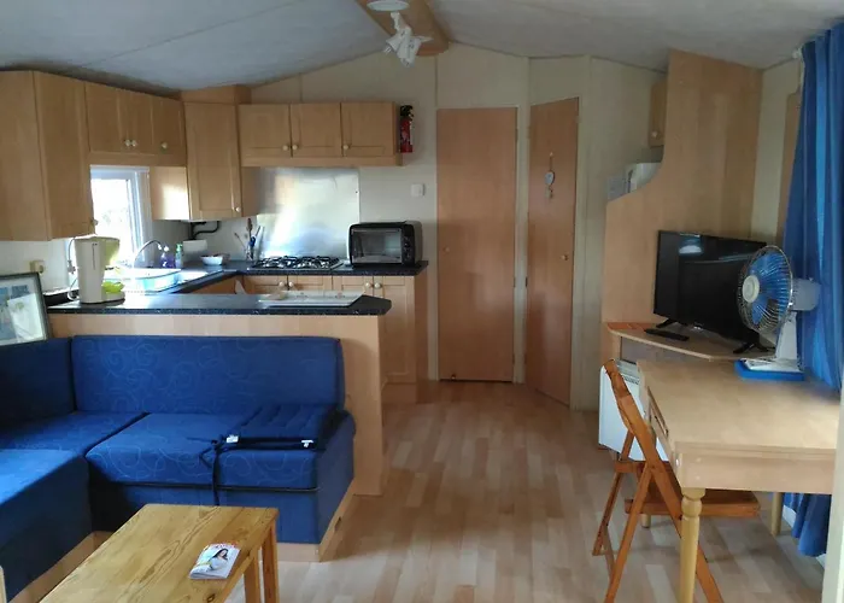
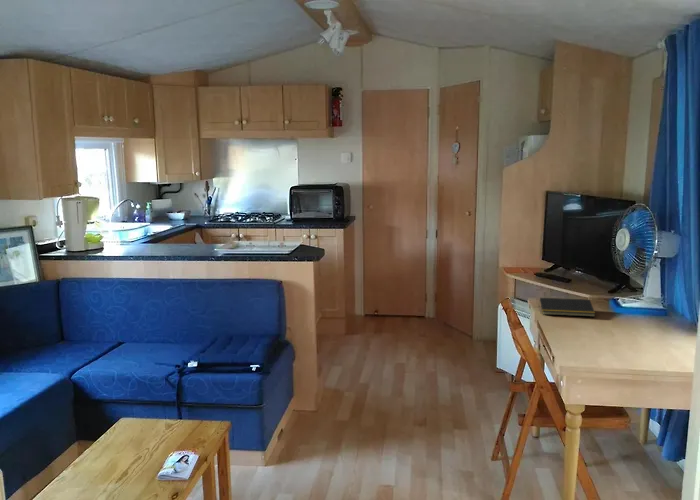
+ notepad (566, 306)
